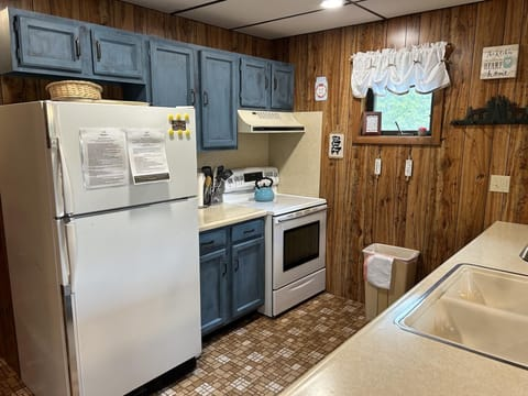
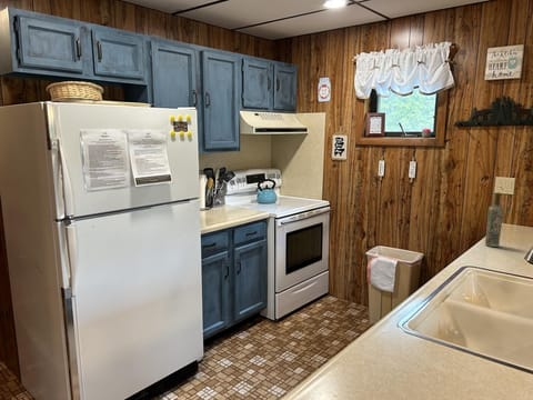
+ bottle (494, 219)
